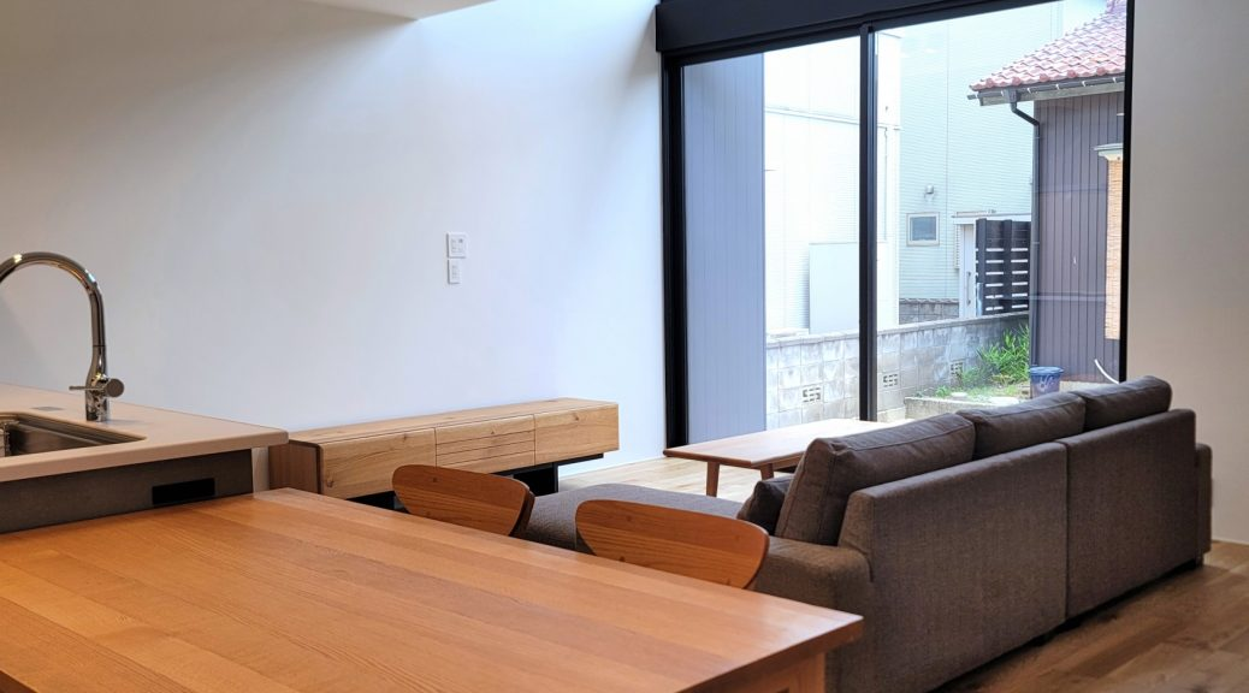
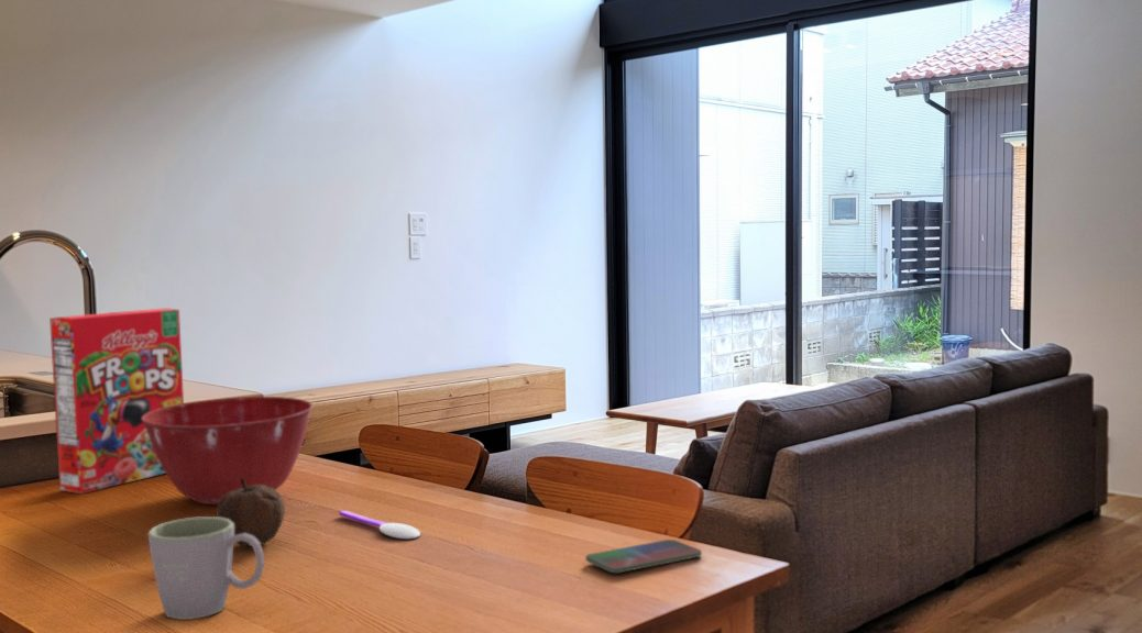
+ mug (208, 567)
+ fruit (251, 510)
+ cereal box (121, 396)
+ smartphone (644, 555)
+ spoon (376, 522)
+ mixing bowl (230, 452)
